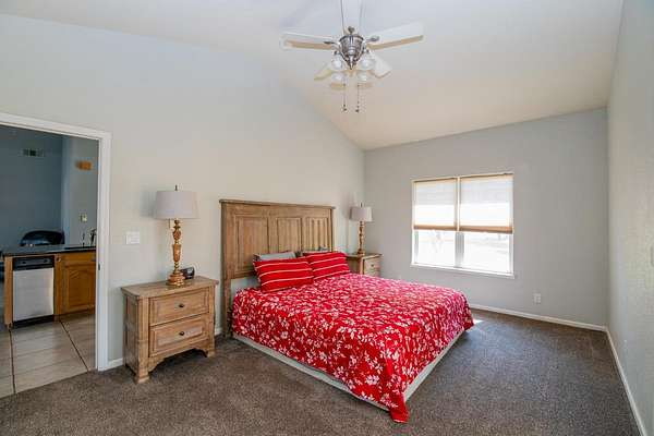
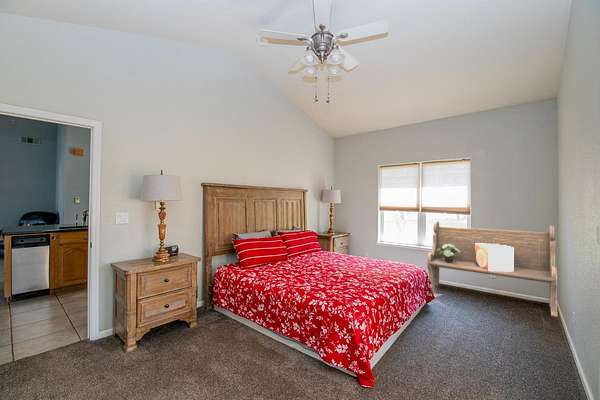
+ decorative cube (493, 256)
+ potted plant (448, 252)
+ bench (482, 268)
